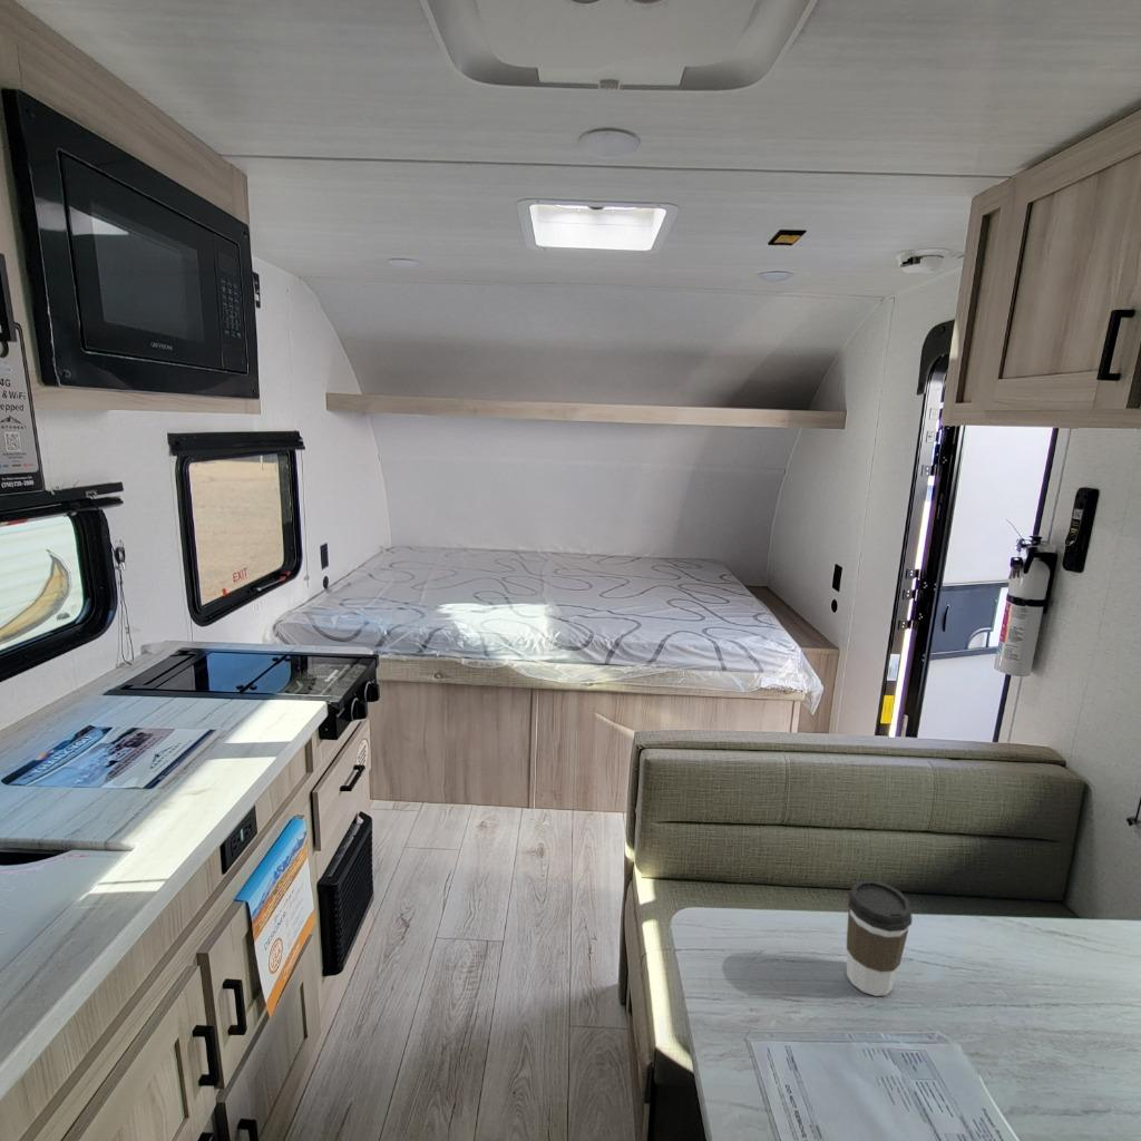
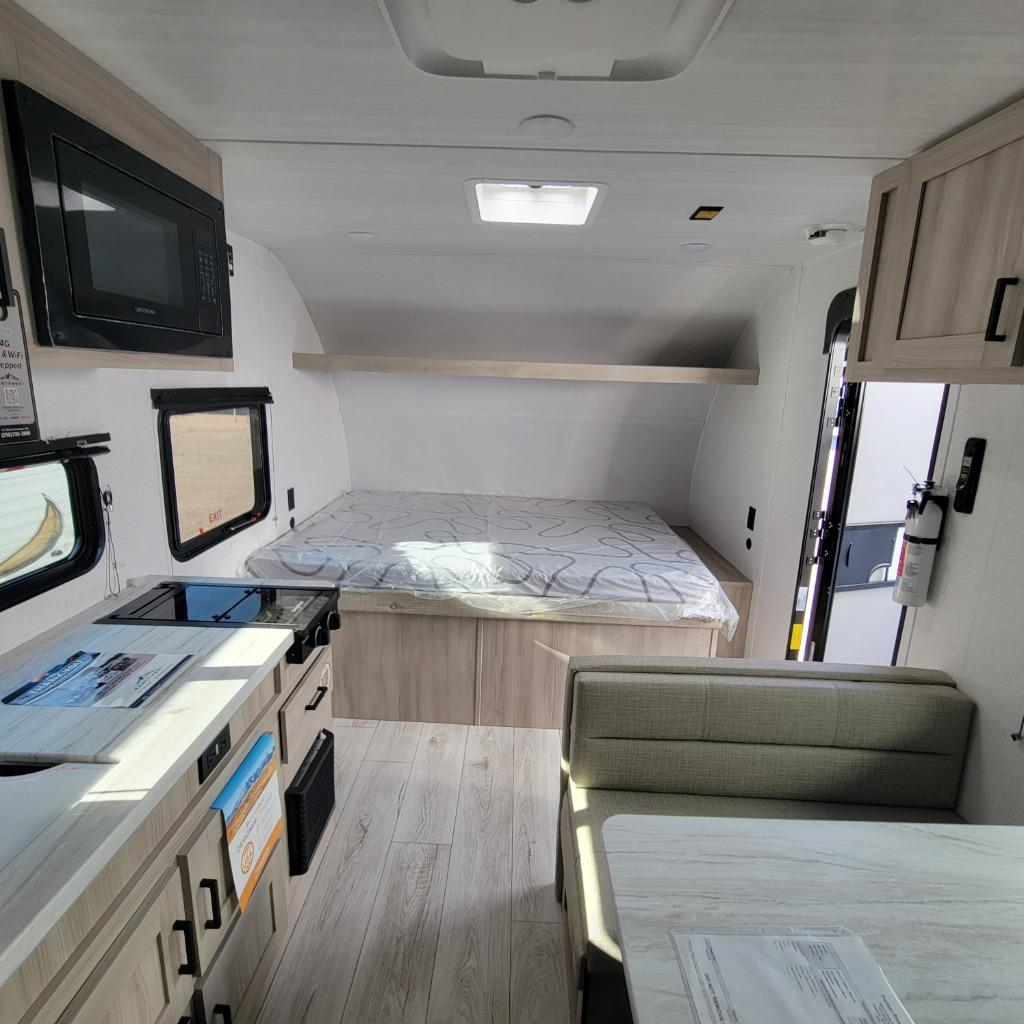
- coffee cup (874, 938)
